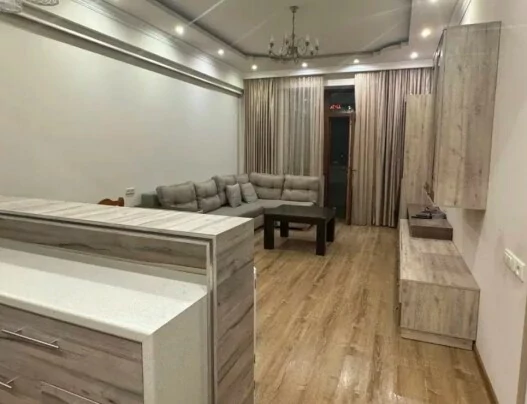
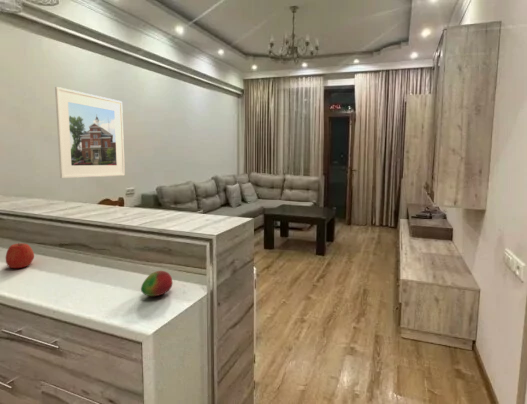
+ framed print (94, 136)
+ apple (19, 254)
+ fruit (157, 283)
